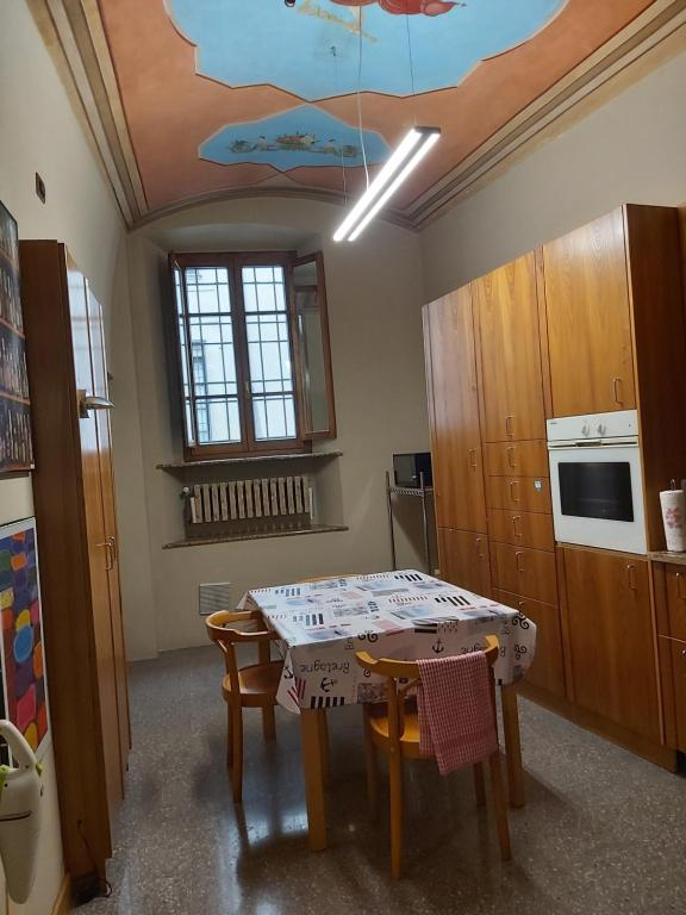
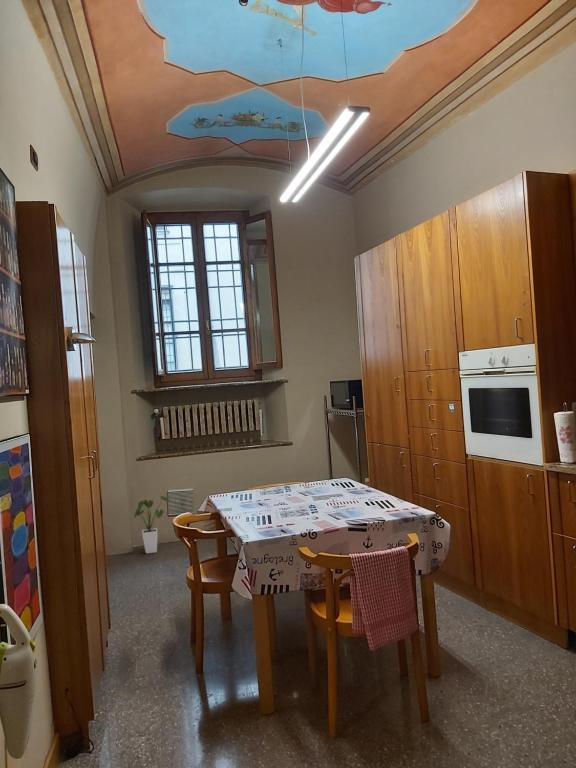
+ house plant (151, 524)
